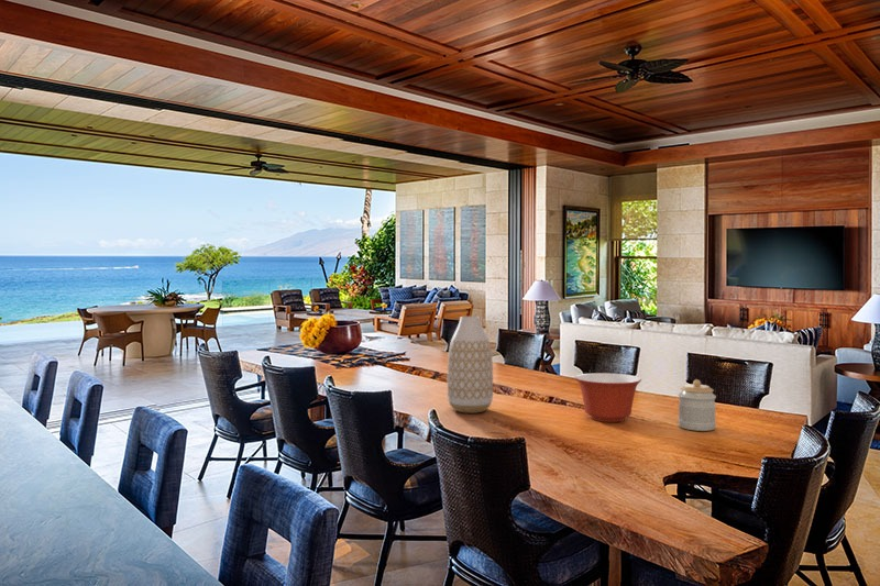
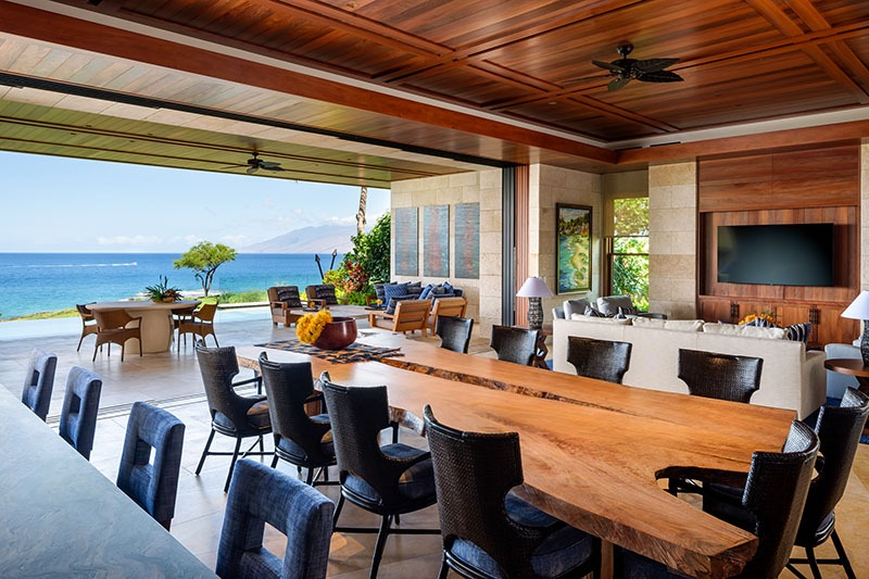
- mixing bowl (607, 398)
- vase (470, 363)
- jar (696, 403)
